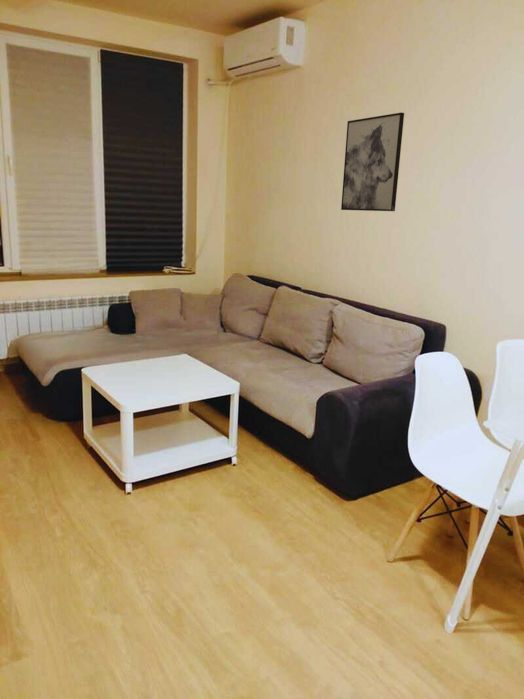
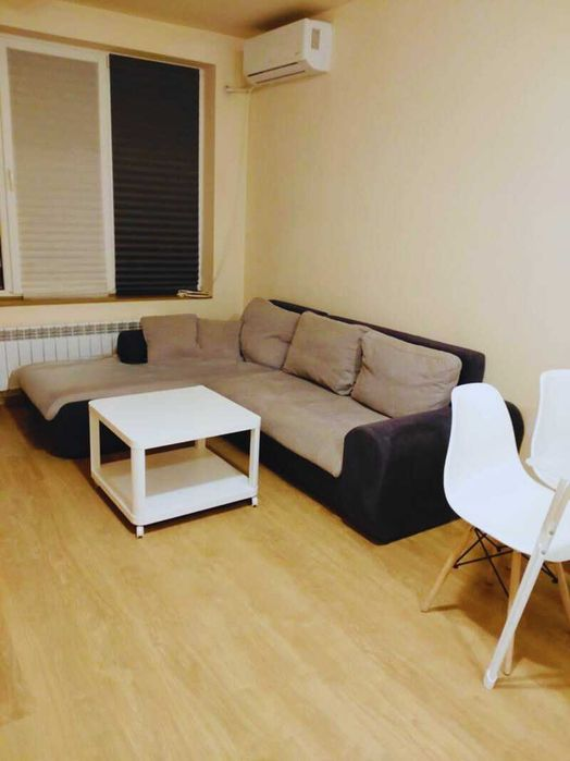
- wall art (370, 164)
